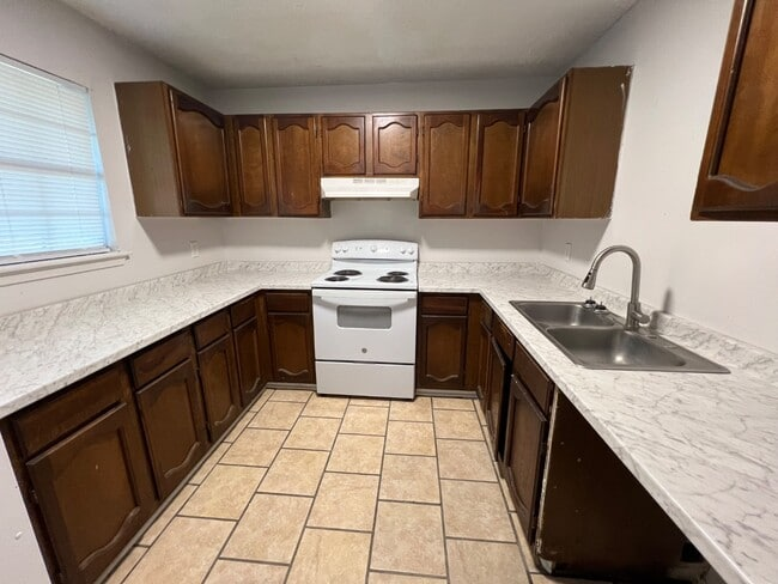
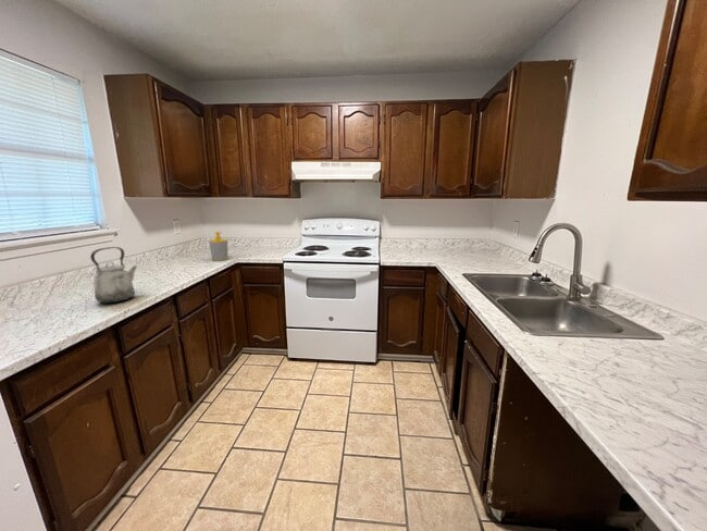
+ kettle (117, 272)
+ soap bottle (219, 245)
